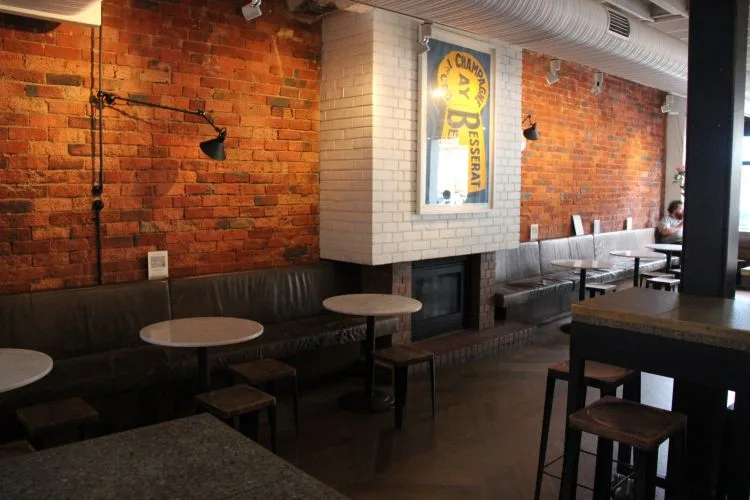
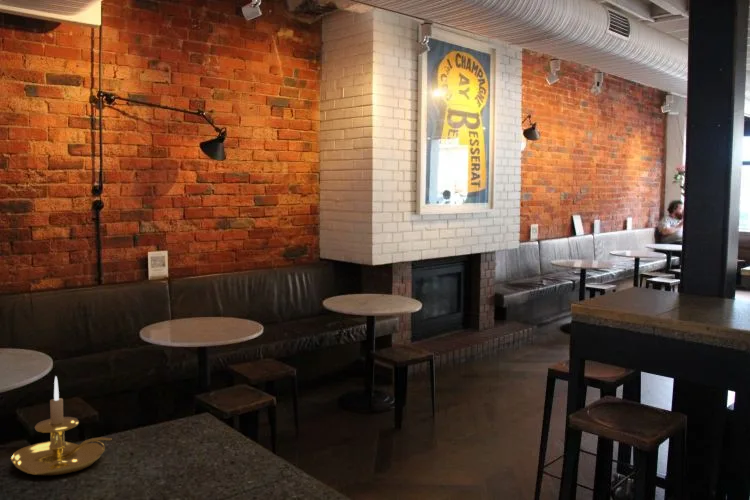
+ candle holder (63, 420)
